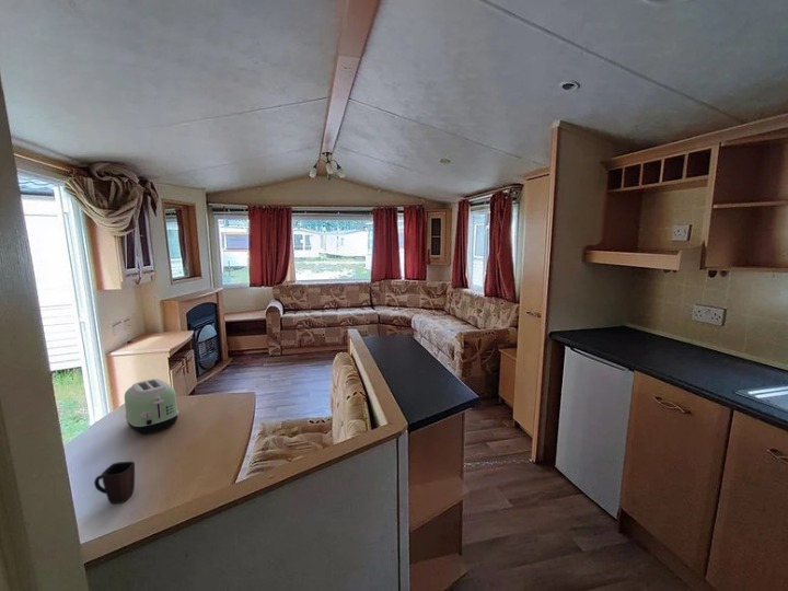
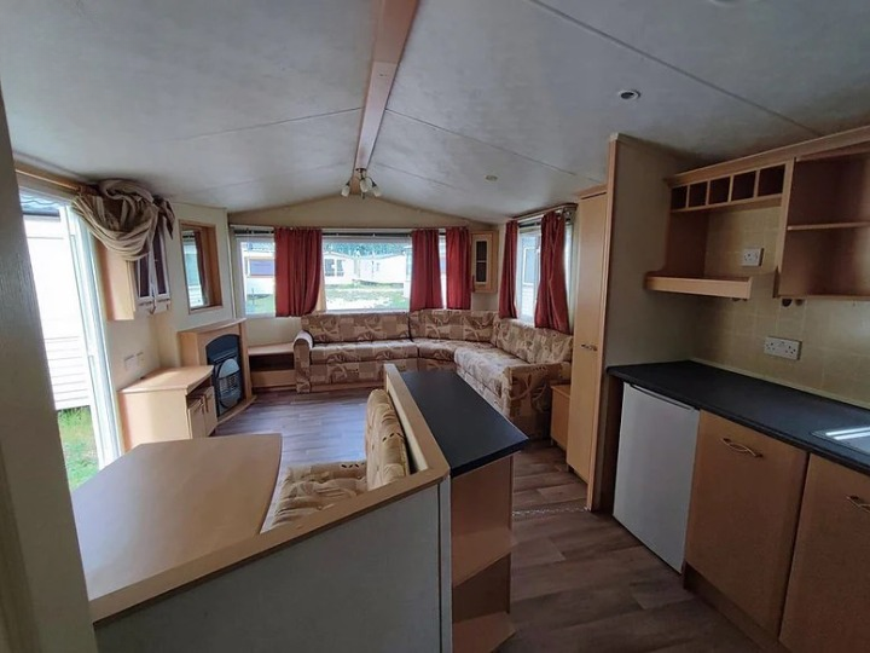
- mug (114, 484)
- toaster (151, 405)
